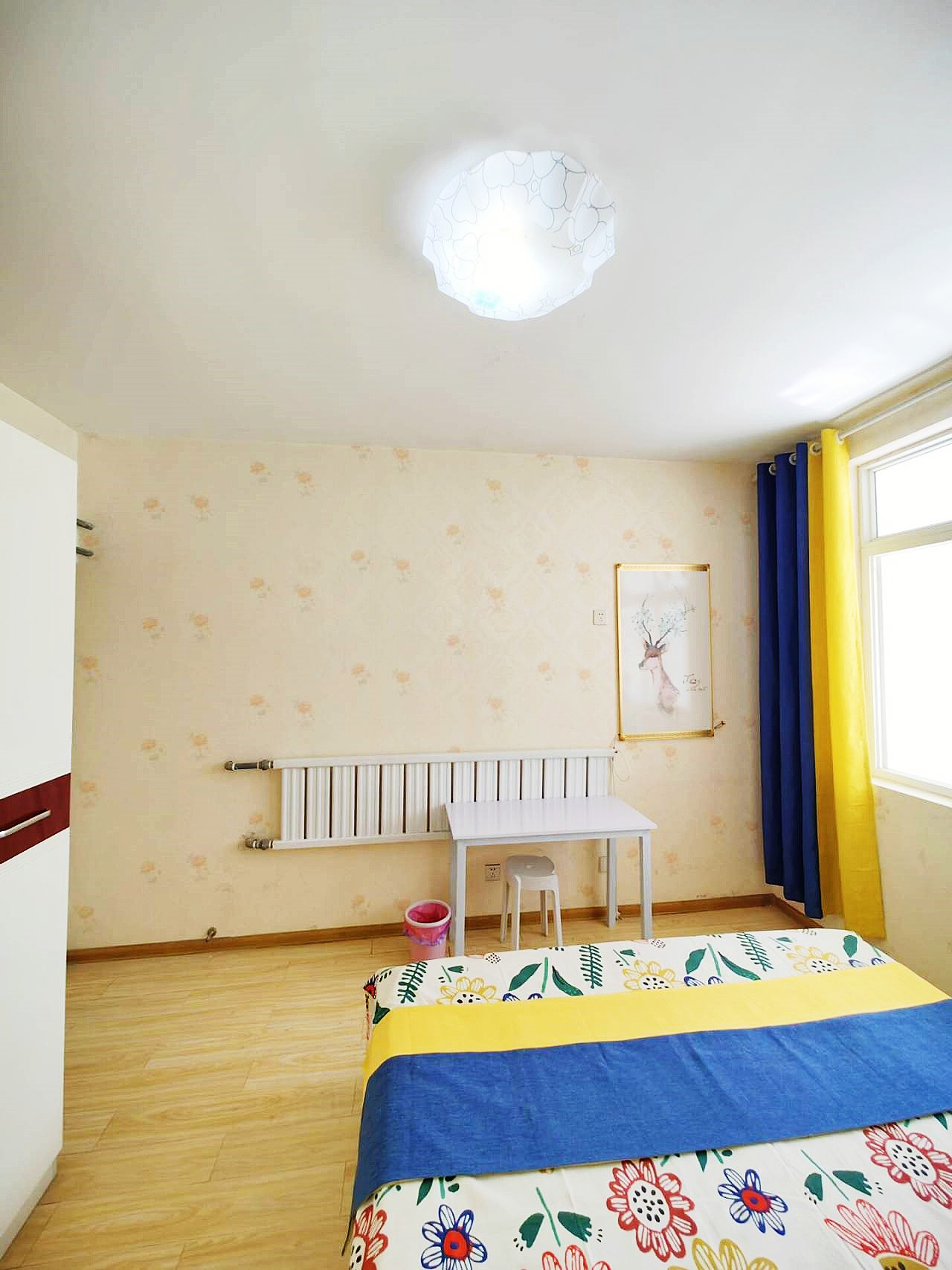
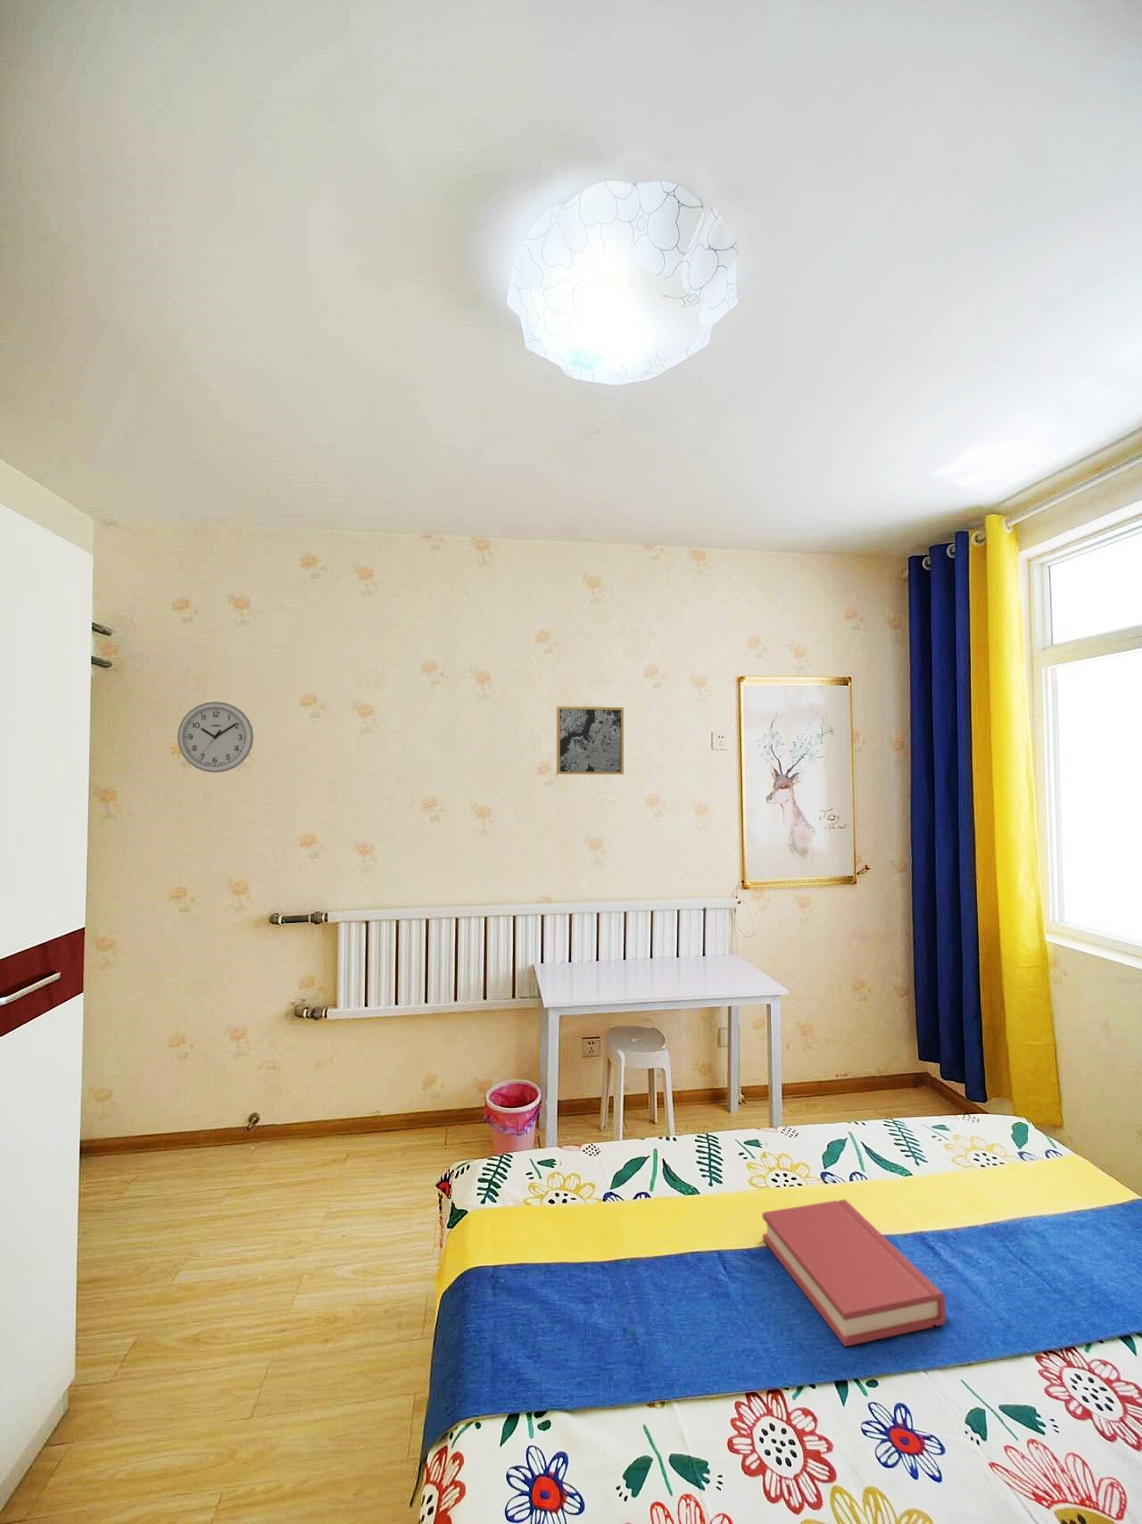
+ hardback book (846, 1264)
+ wall clock (215, 737)
+ wall art (590, 740)
